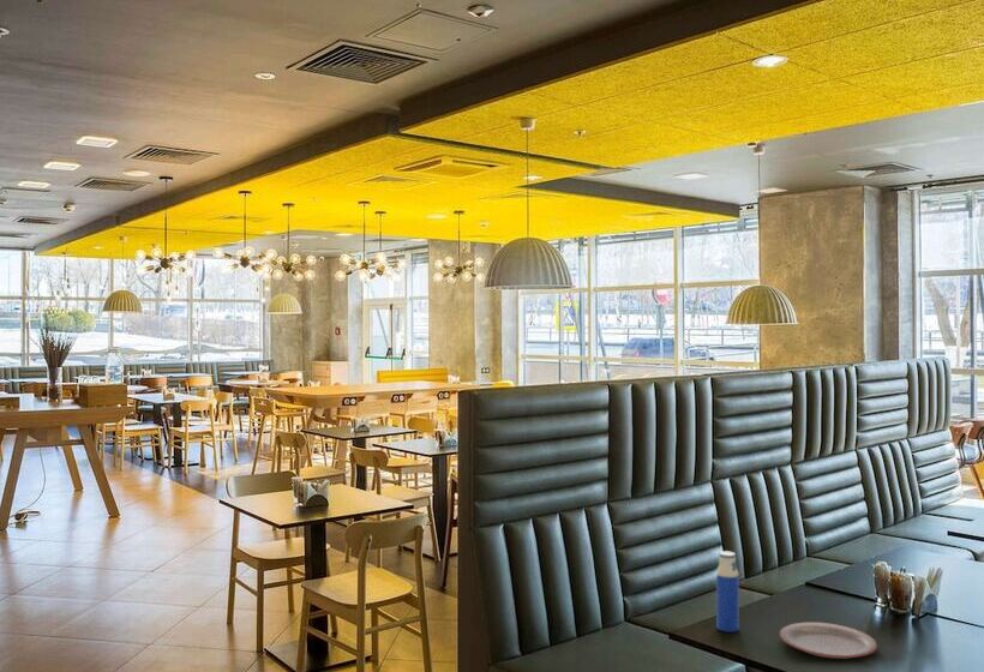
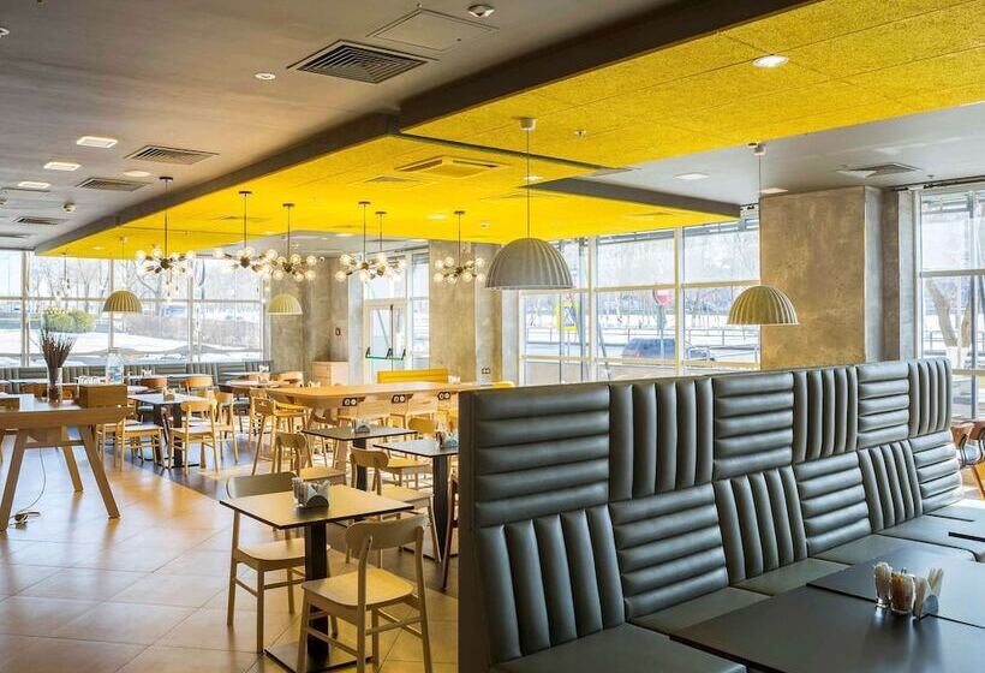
- plate (827, 641)
- water bottle (727, 590)
